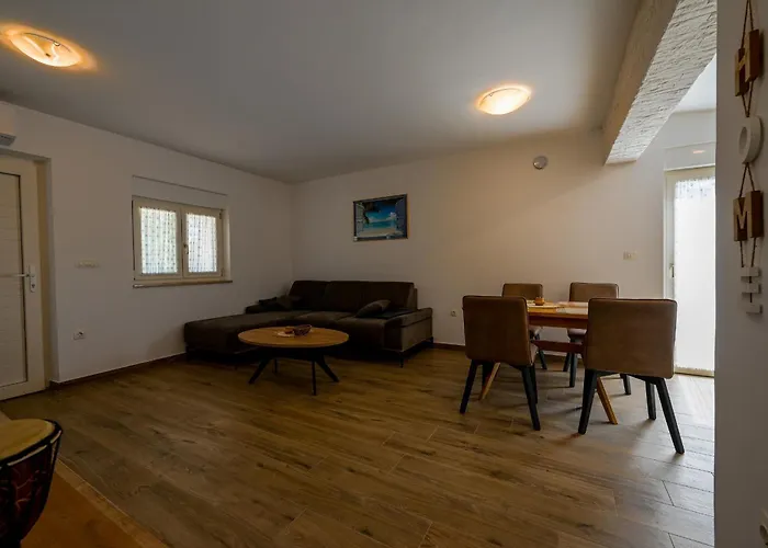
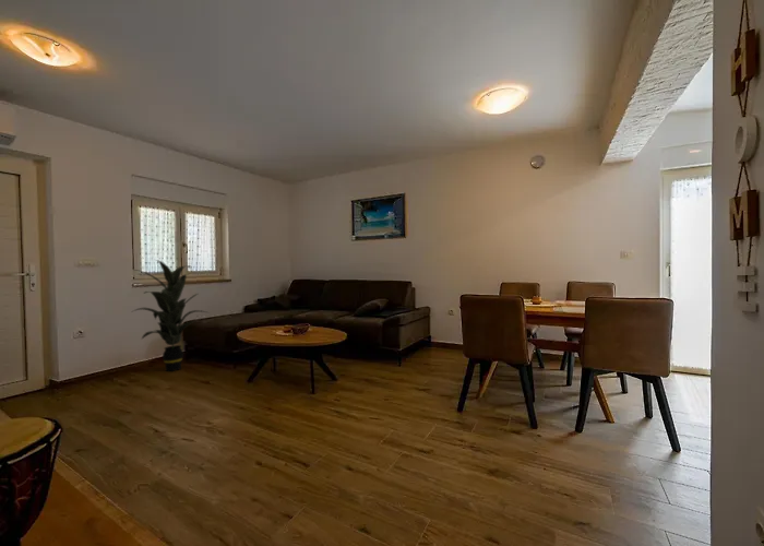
+ indoor plant (166, 314)
